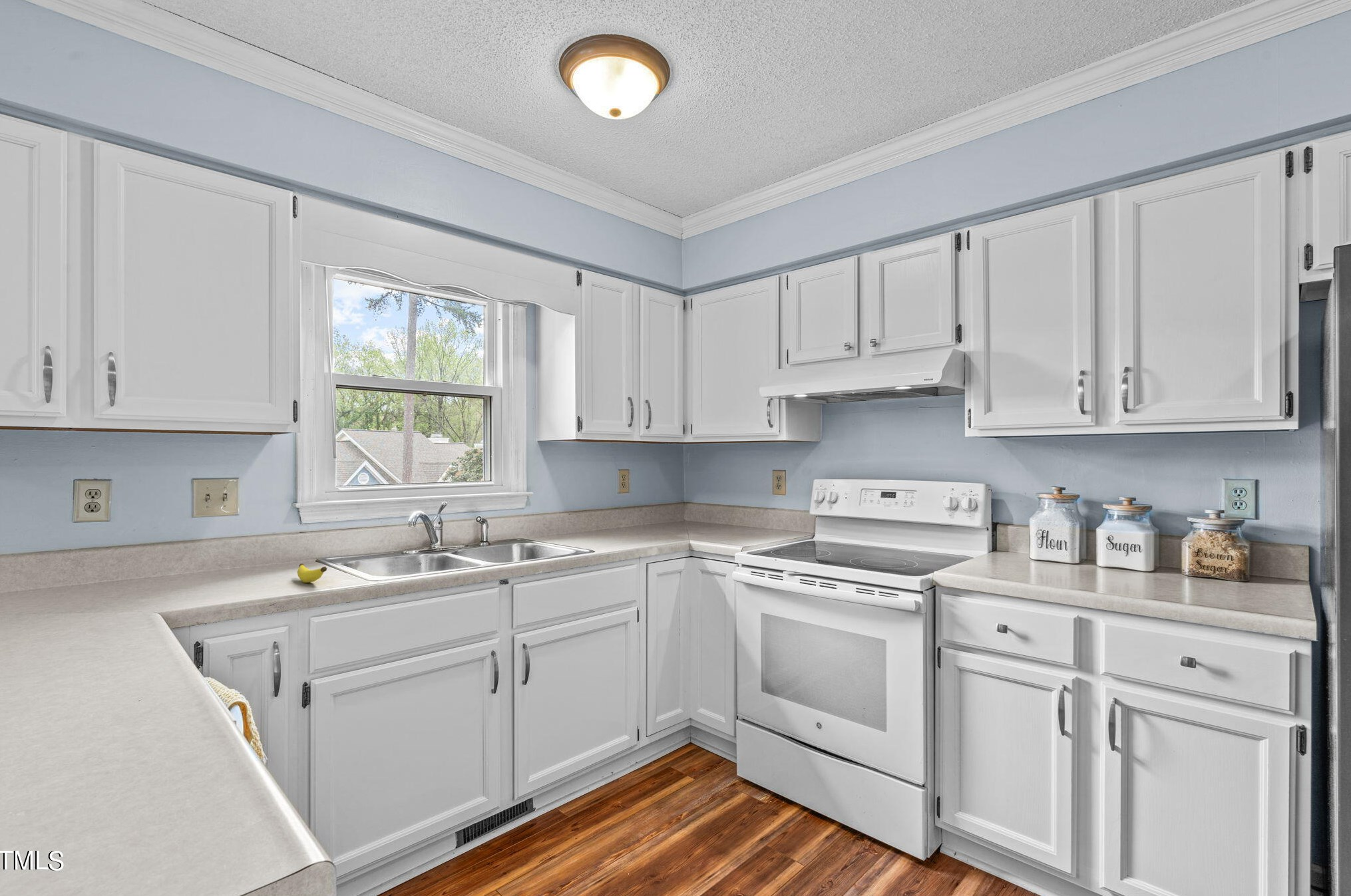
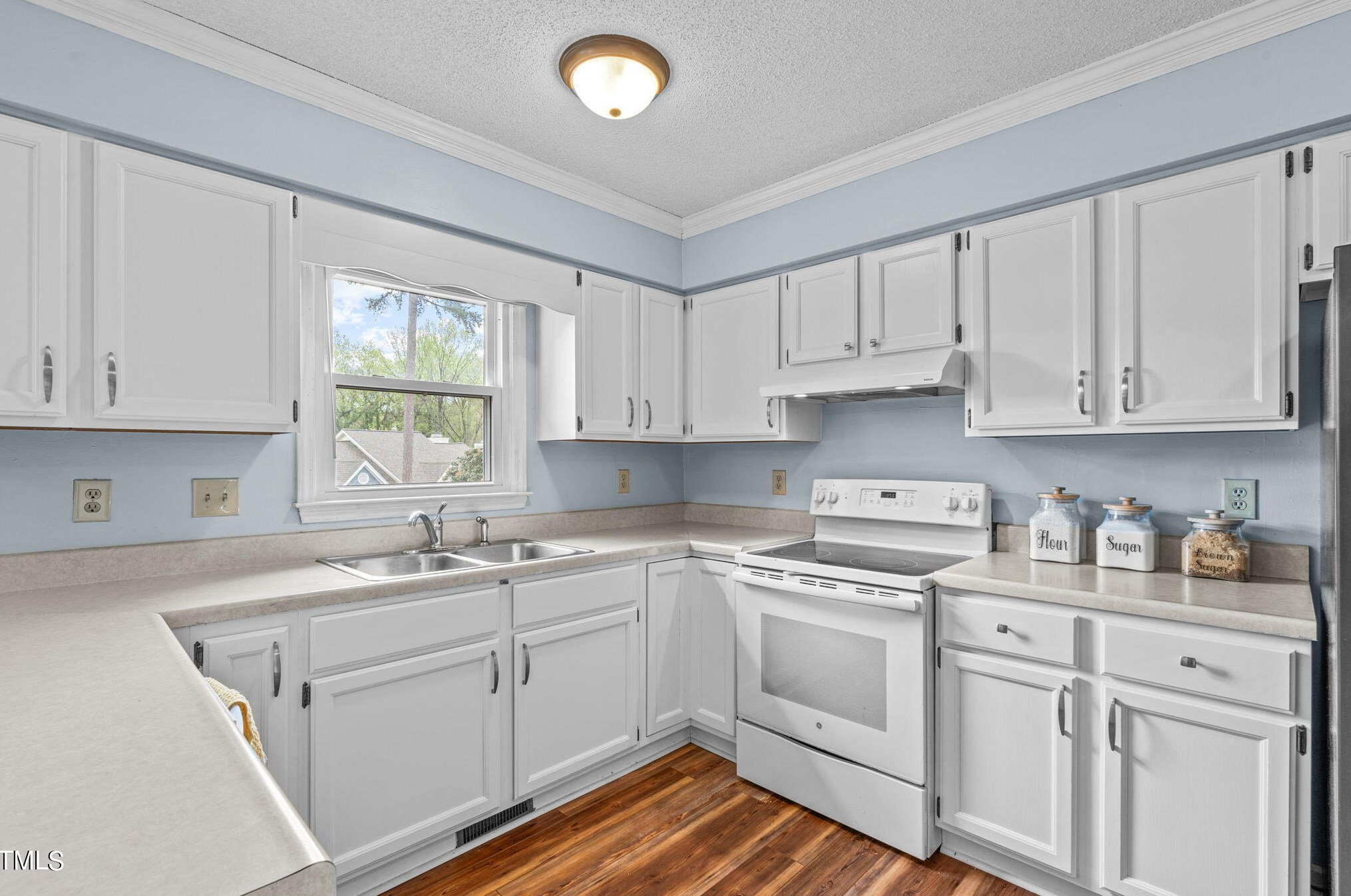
- banana (307, 573)
